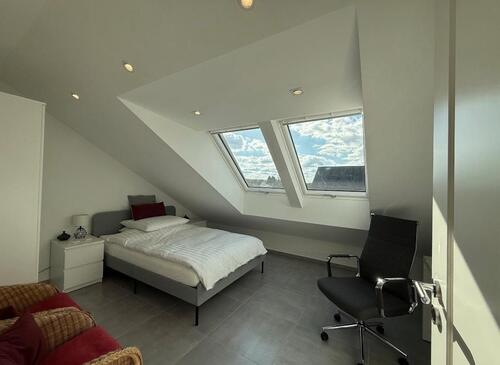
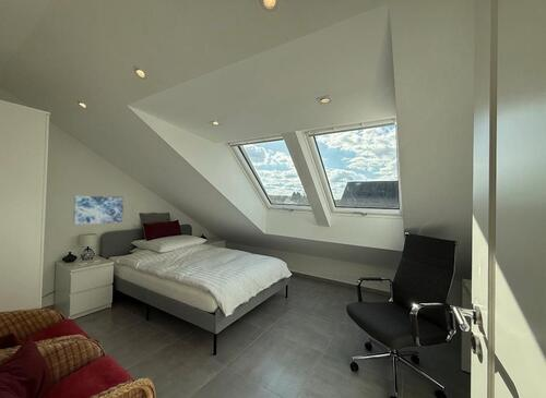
+ wall art (99, 209)
